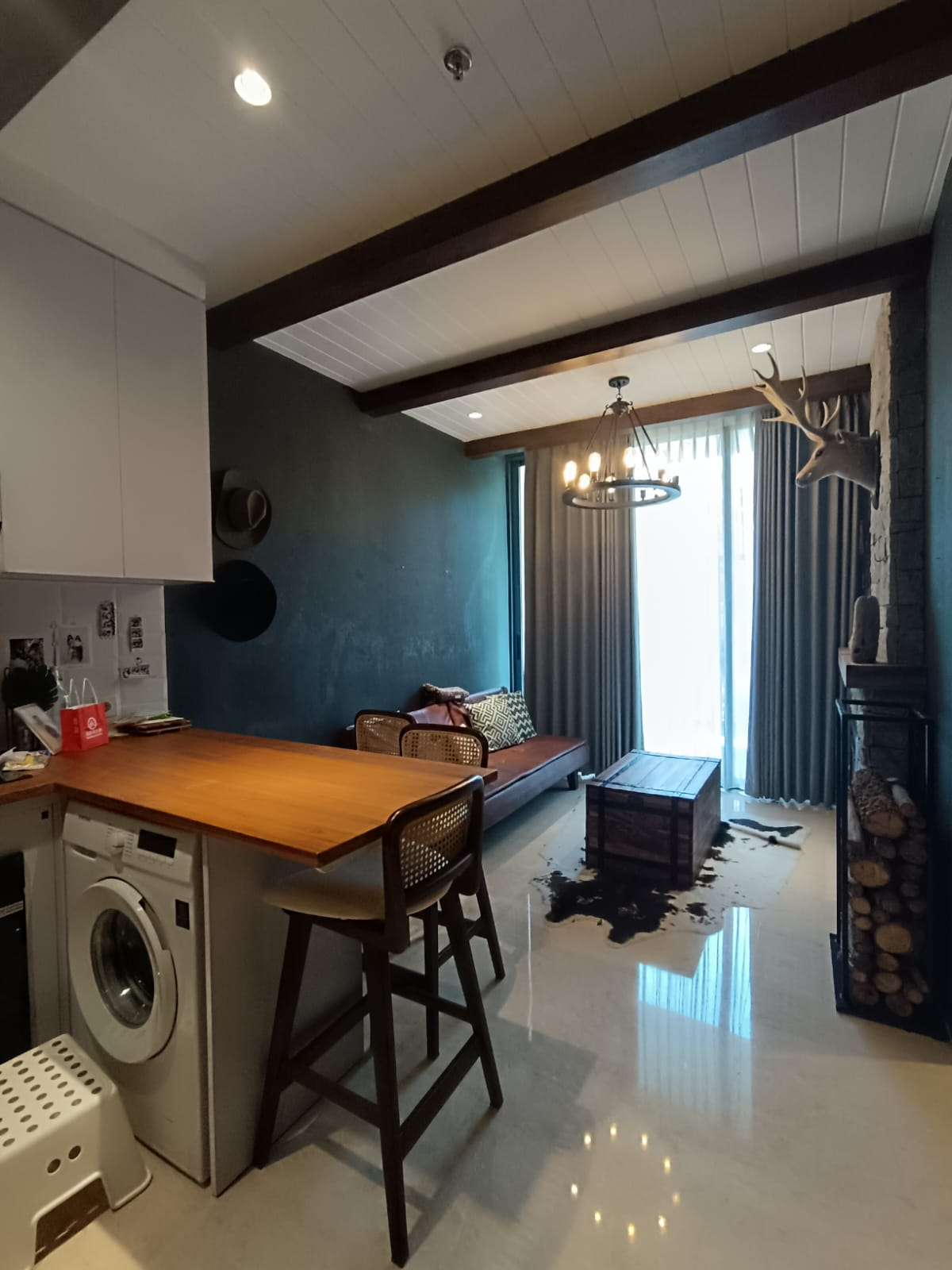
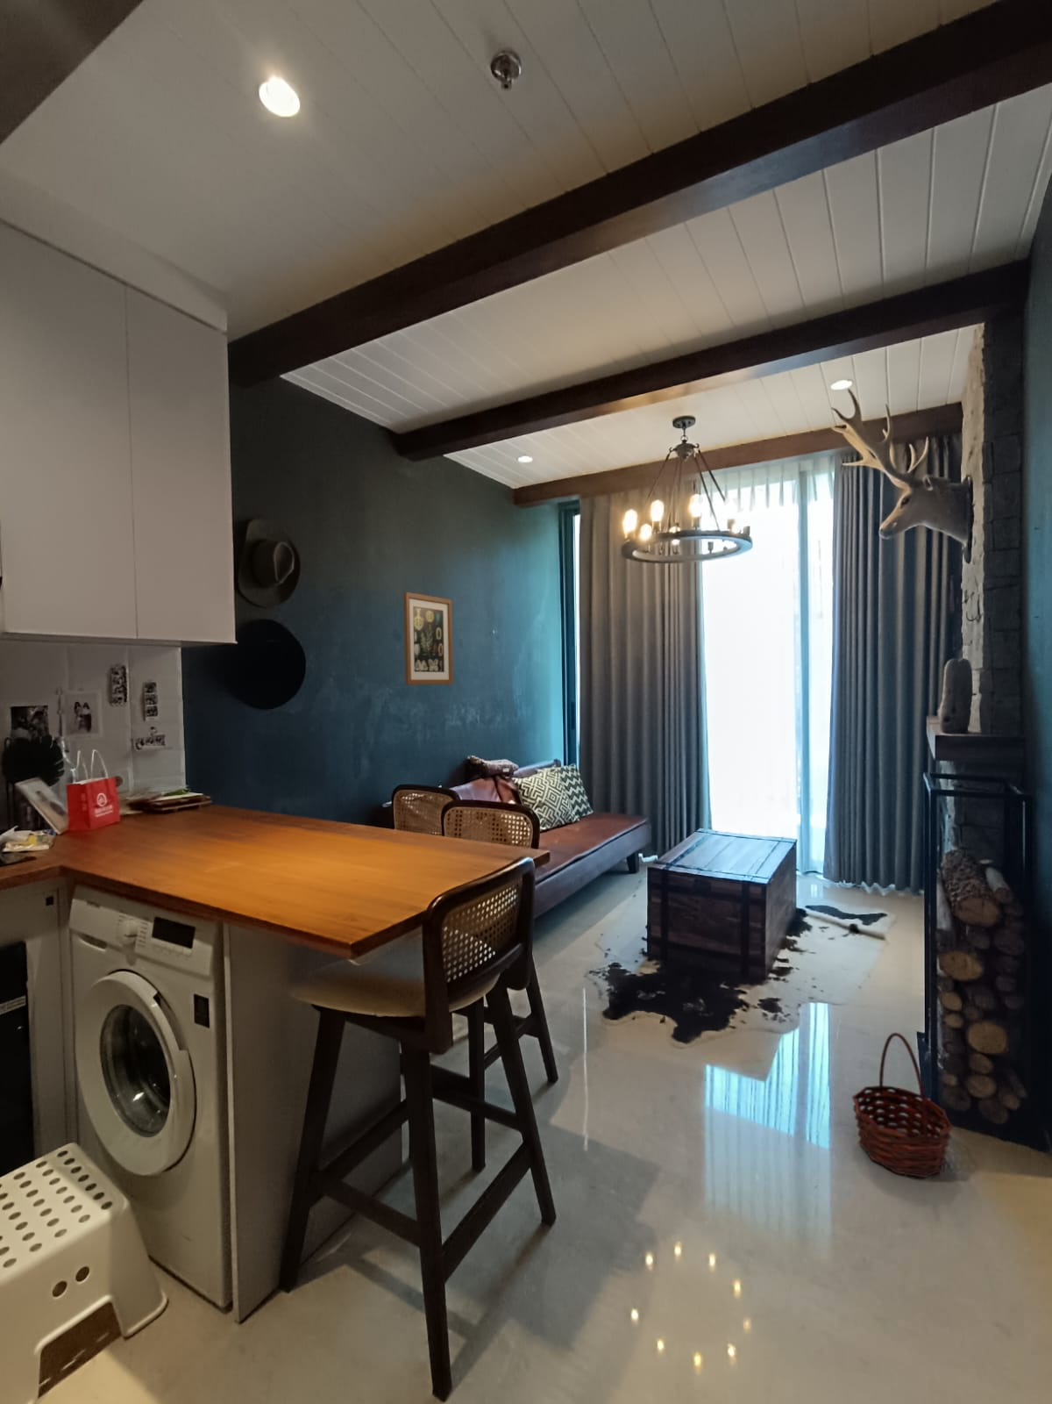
+ wall art (430, 640)
+ basket (901, 1093)
